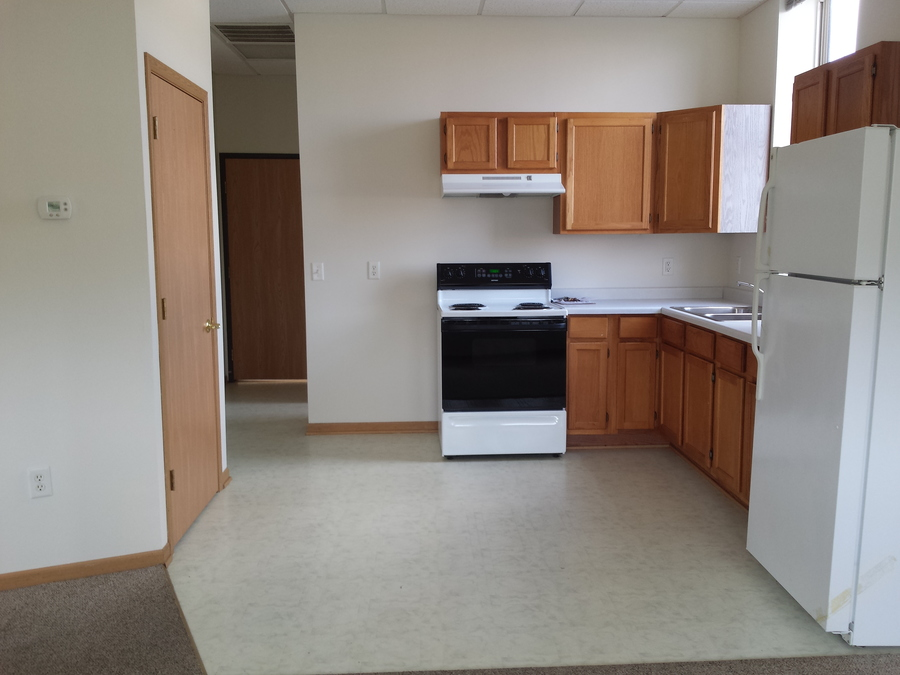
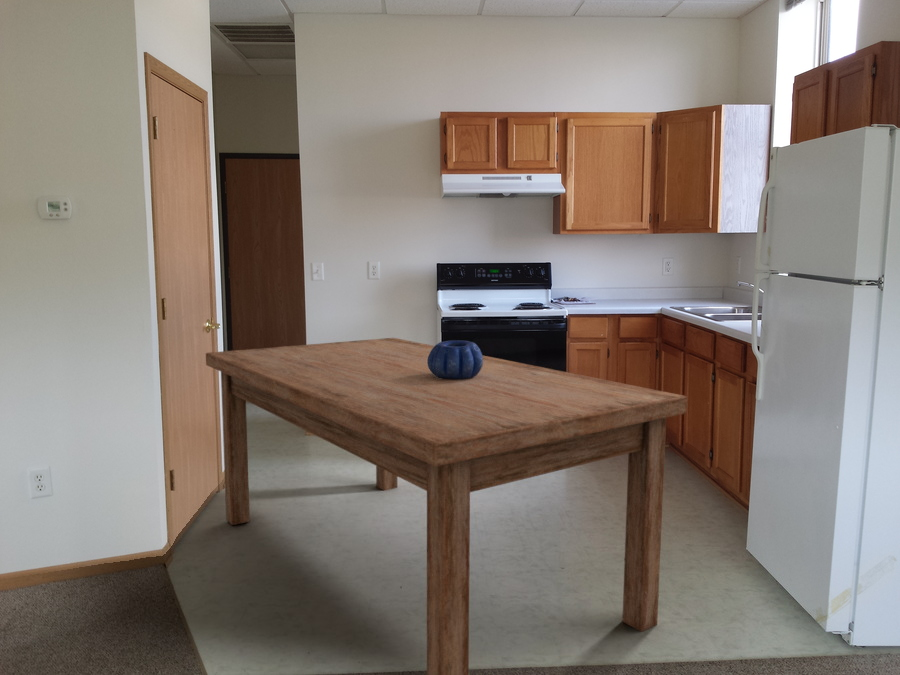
+ dining table (407, 469)
+ decorative bowl (455, 358)
